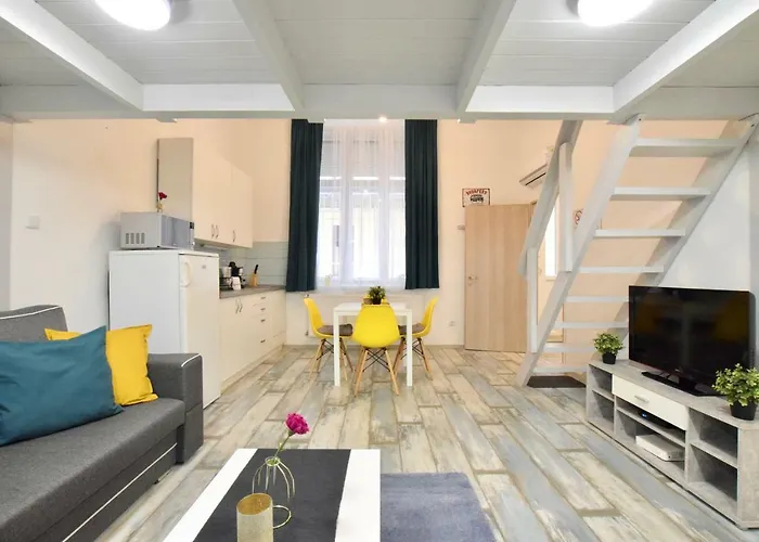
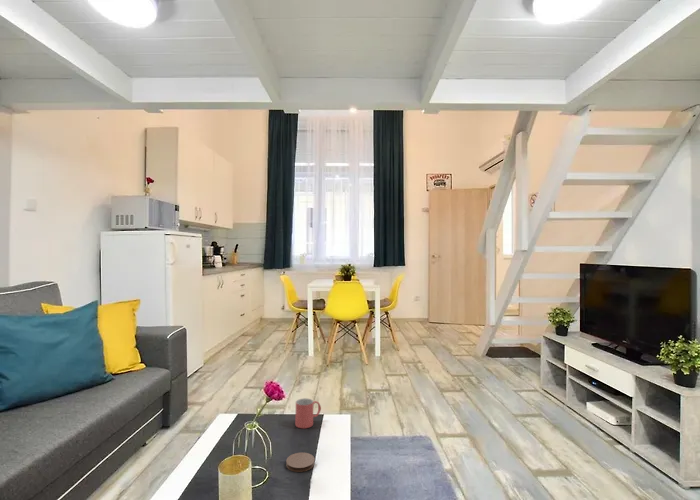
+ coaster (300, 461)
+ mug (308, 411)
